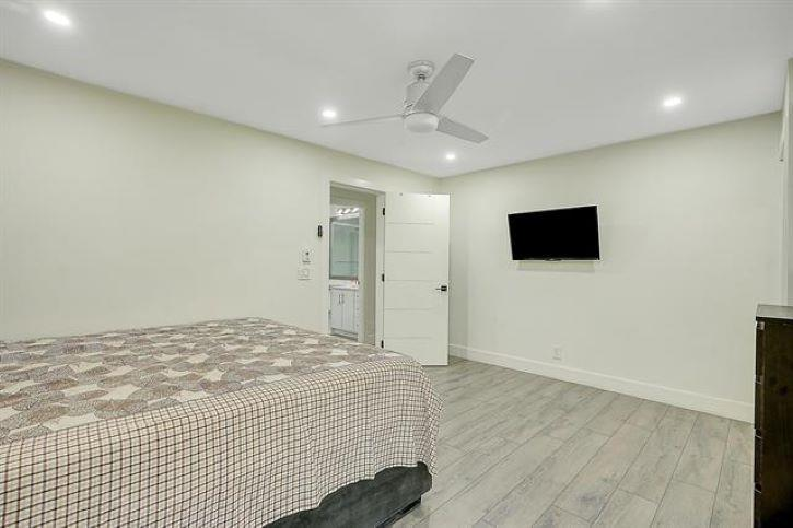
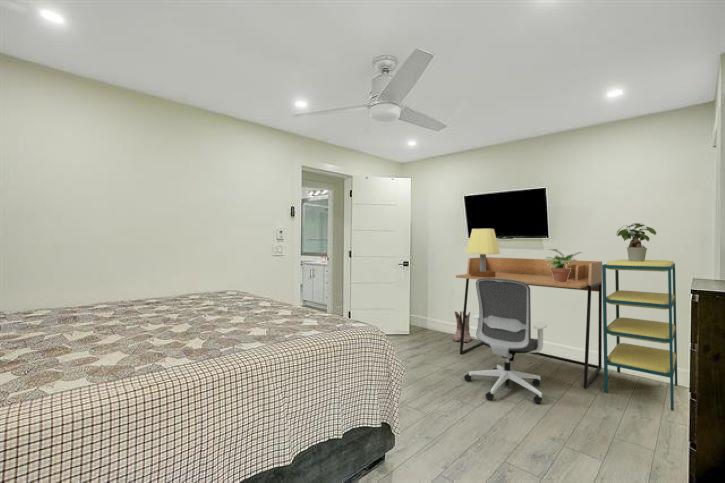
+ potted plant (635, 241)
+ potted plant (563, 265)
+ boots (461, 325)
+ desk (531, 285)
+ table lamp (482, 252)
+ office chair (503, 332)
+ shelving unit (640, 324)
